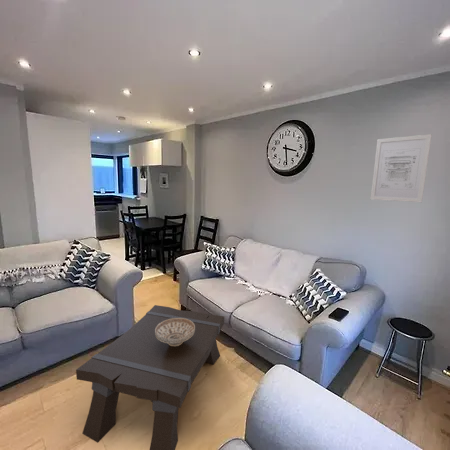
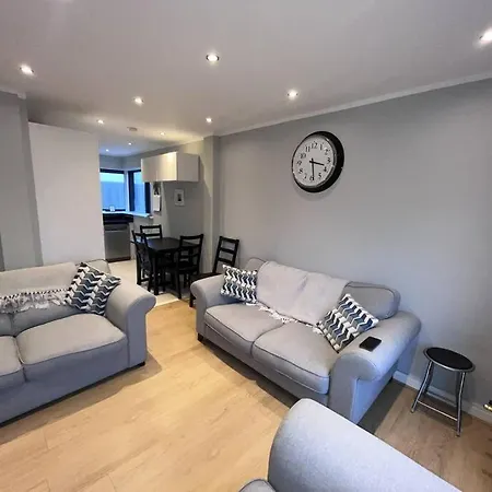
- coffee table (164, 363)
- wall art (398, 169)
- decorative bowl (175, 334)
